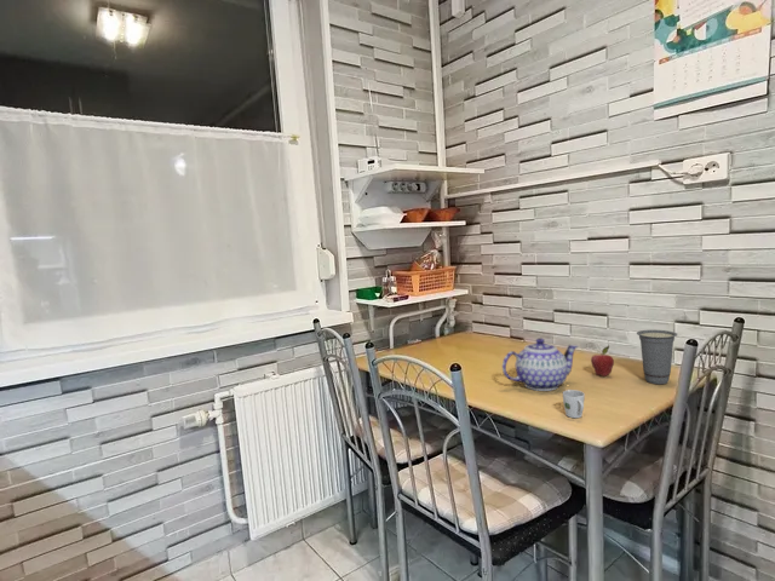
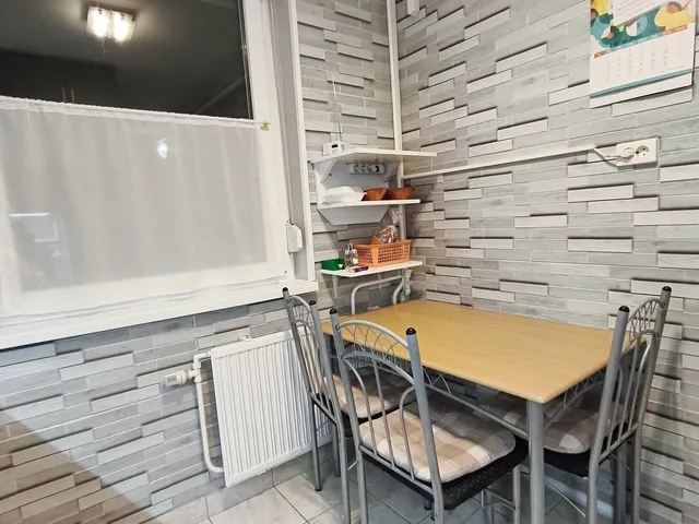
- fruit (602, 359)
- cup (656, 357)
- cup (575, 397)
- teapot (540, 362)
